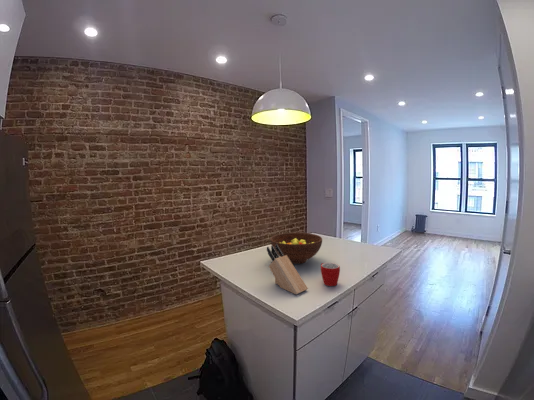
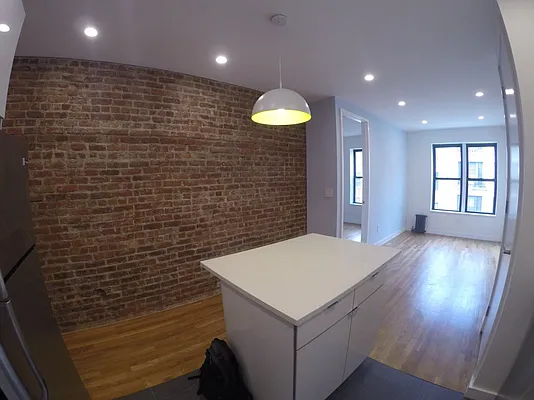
- knife block (285, 267)
- fruit bowl (296, 249)
- mug (328, 273)
